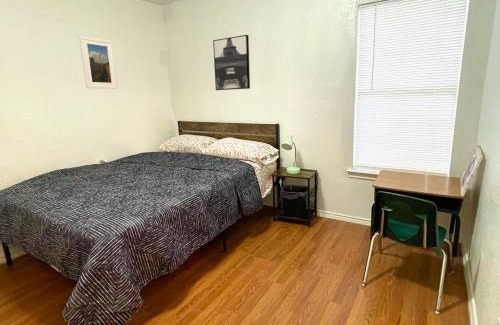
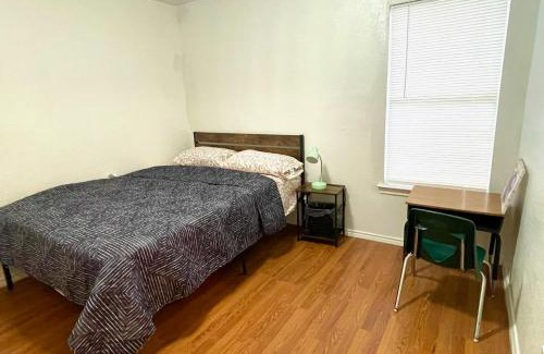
- wall art (231, 64)
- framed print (99, 64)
